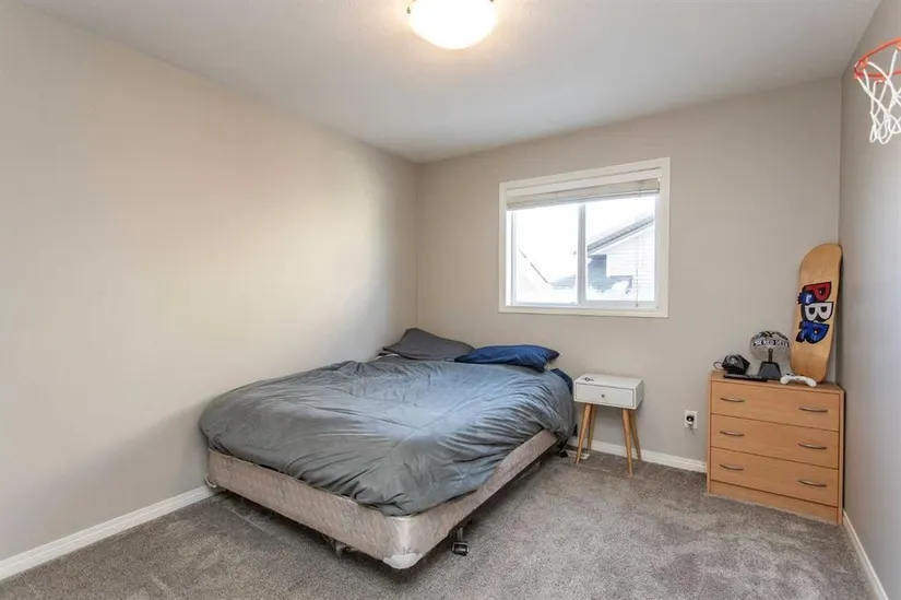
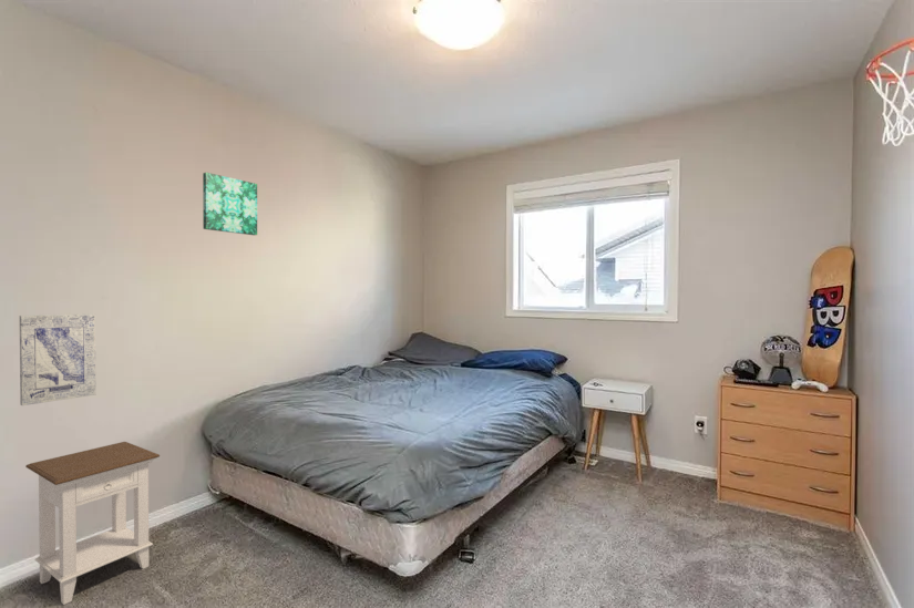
+ wall art (230, 205)
+ wall art (59, 357)
+ nightstand (89, 502)
